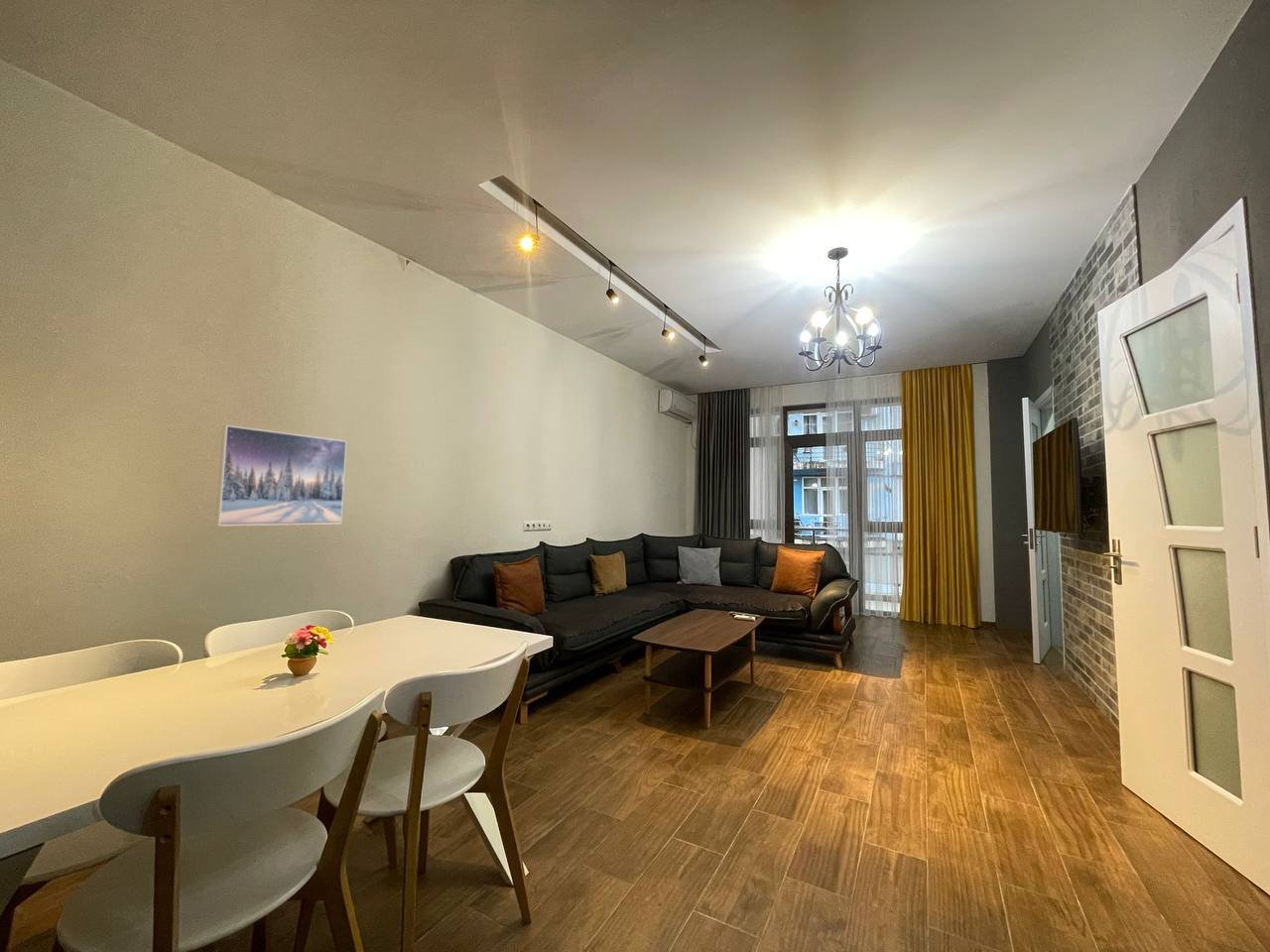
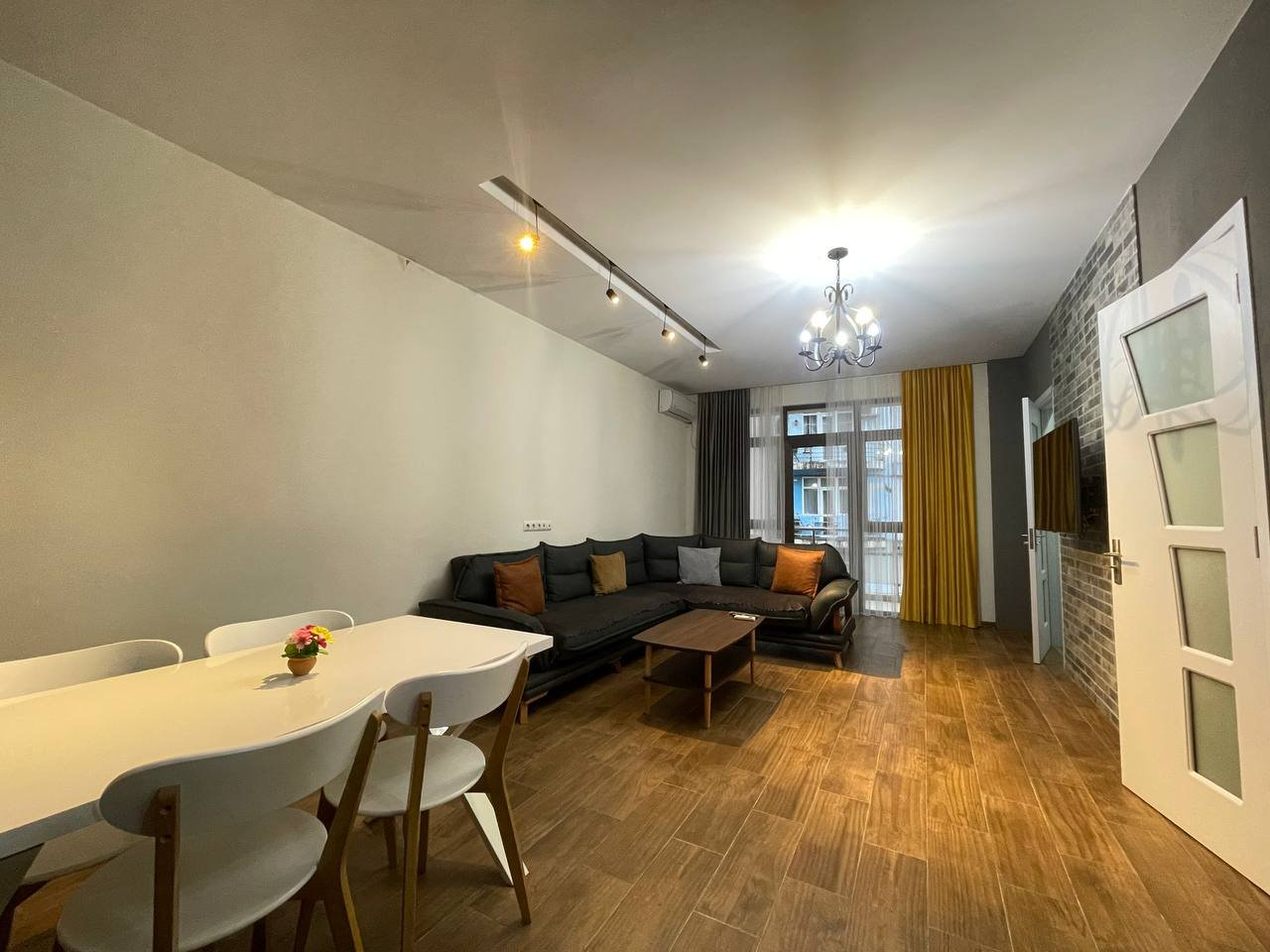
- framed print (287, 479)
